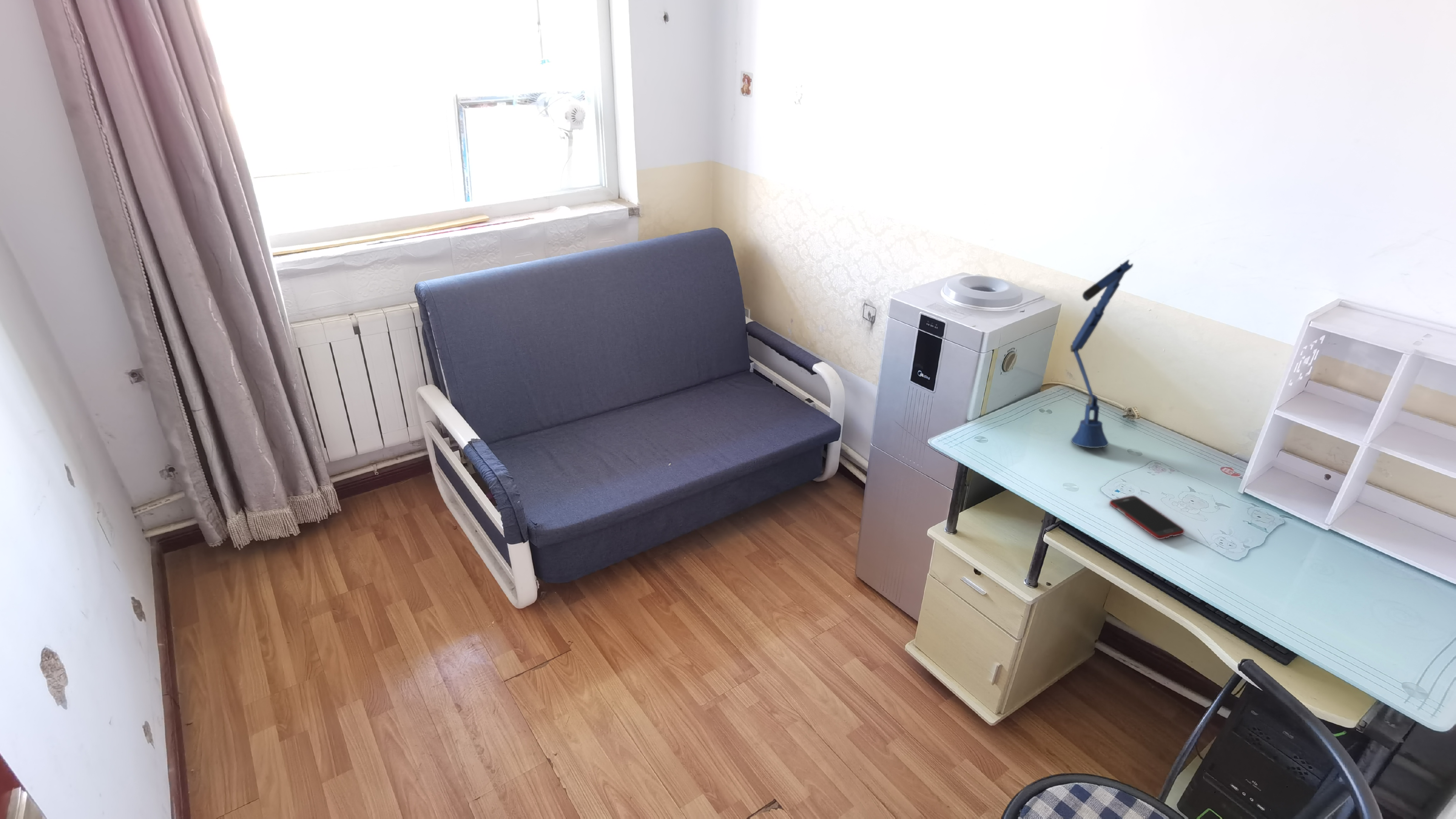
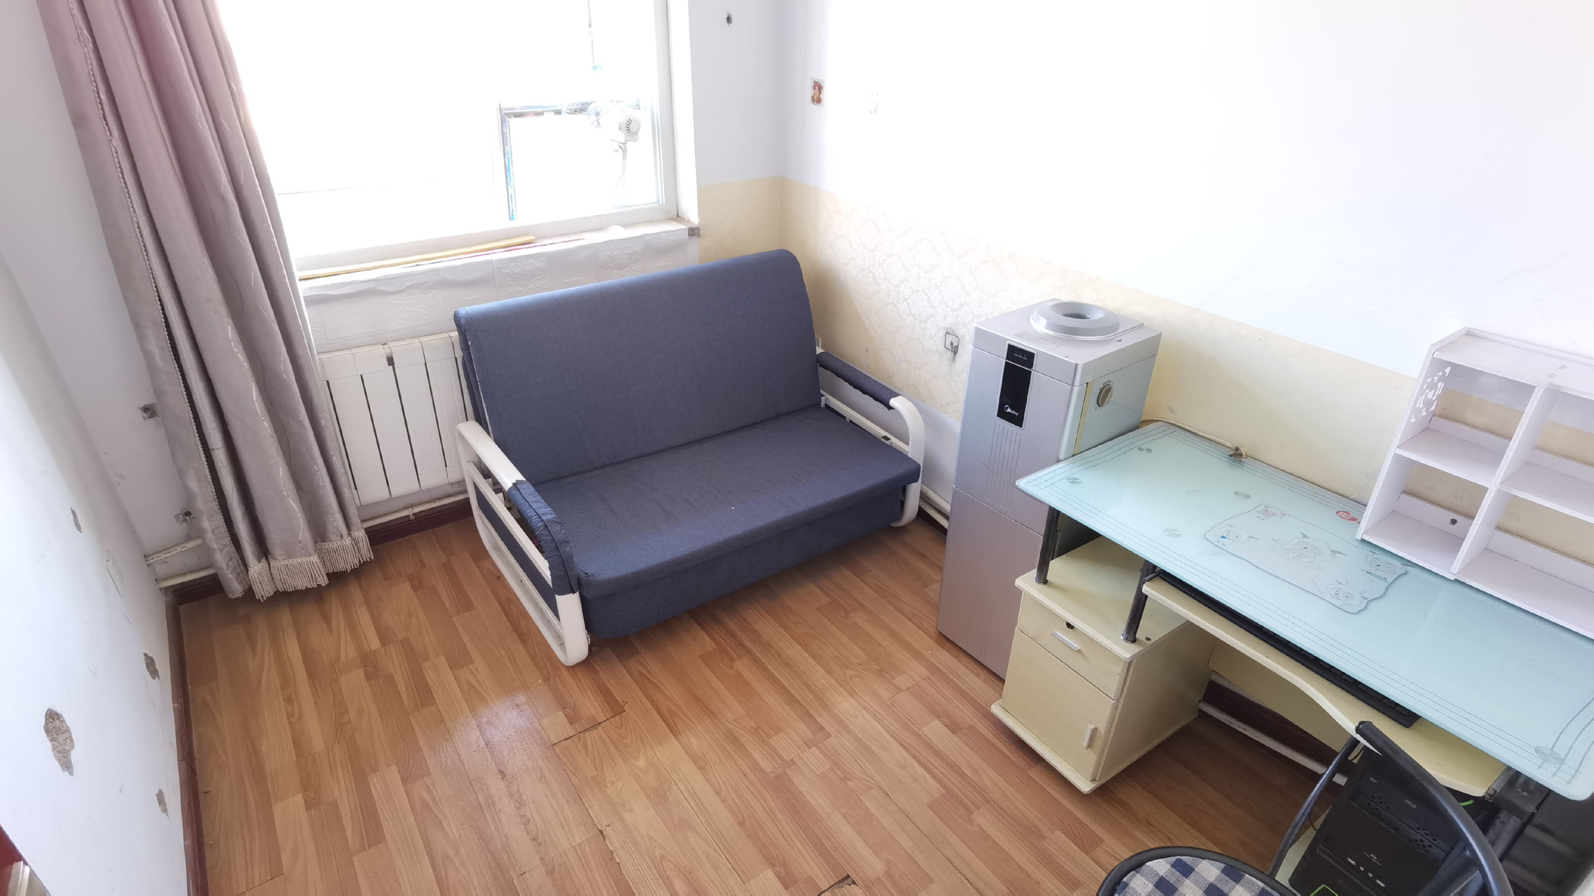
- cell phone (1146, 516)
- desk lamp (1083, 347)
